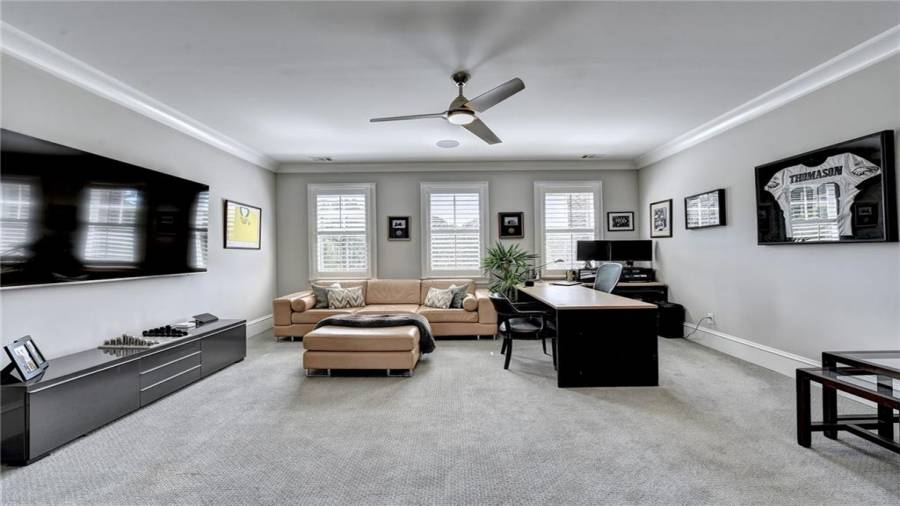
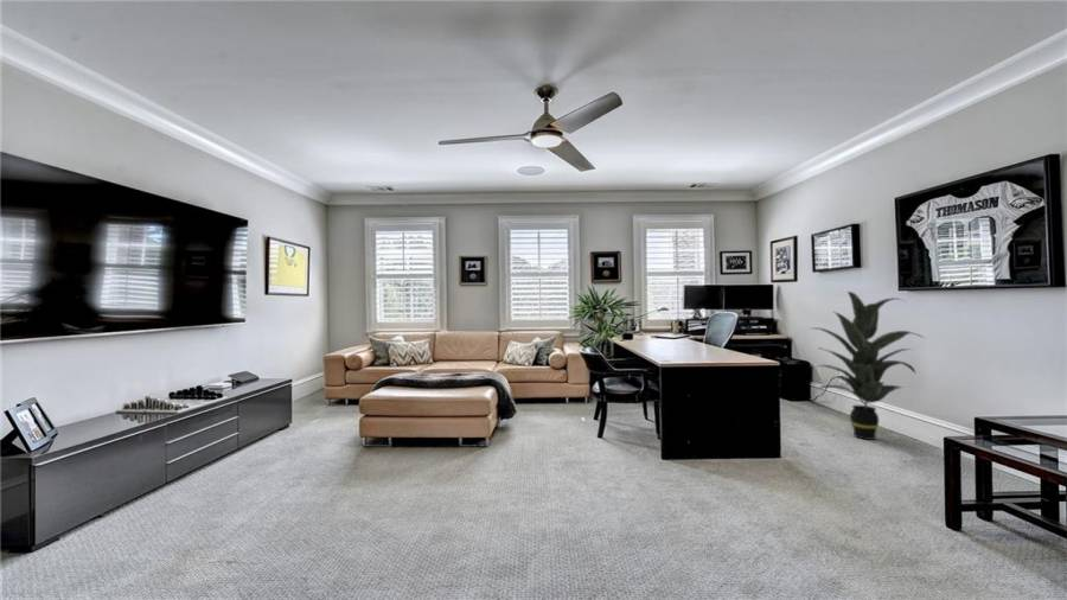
+ indoor plant (862, 363)
